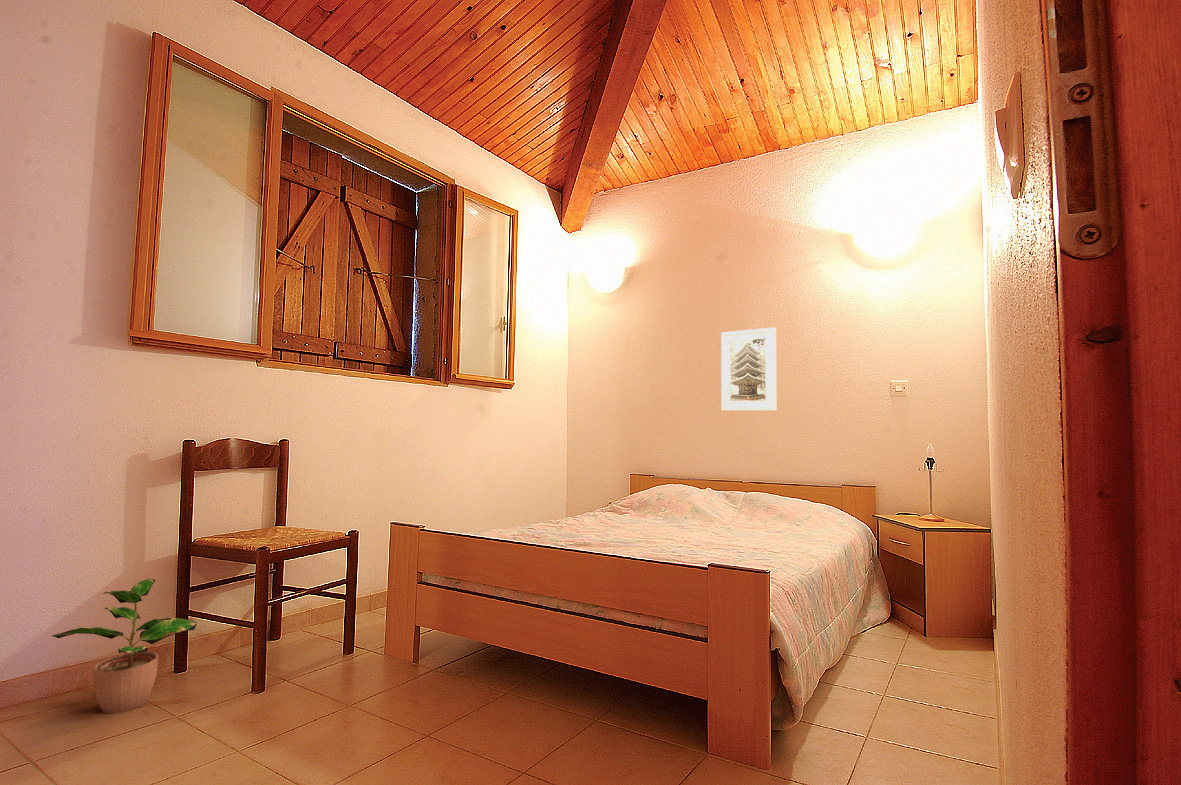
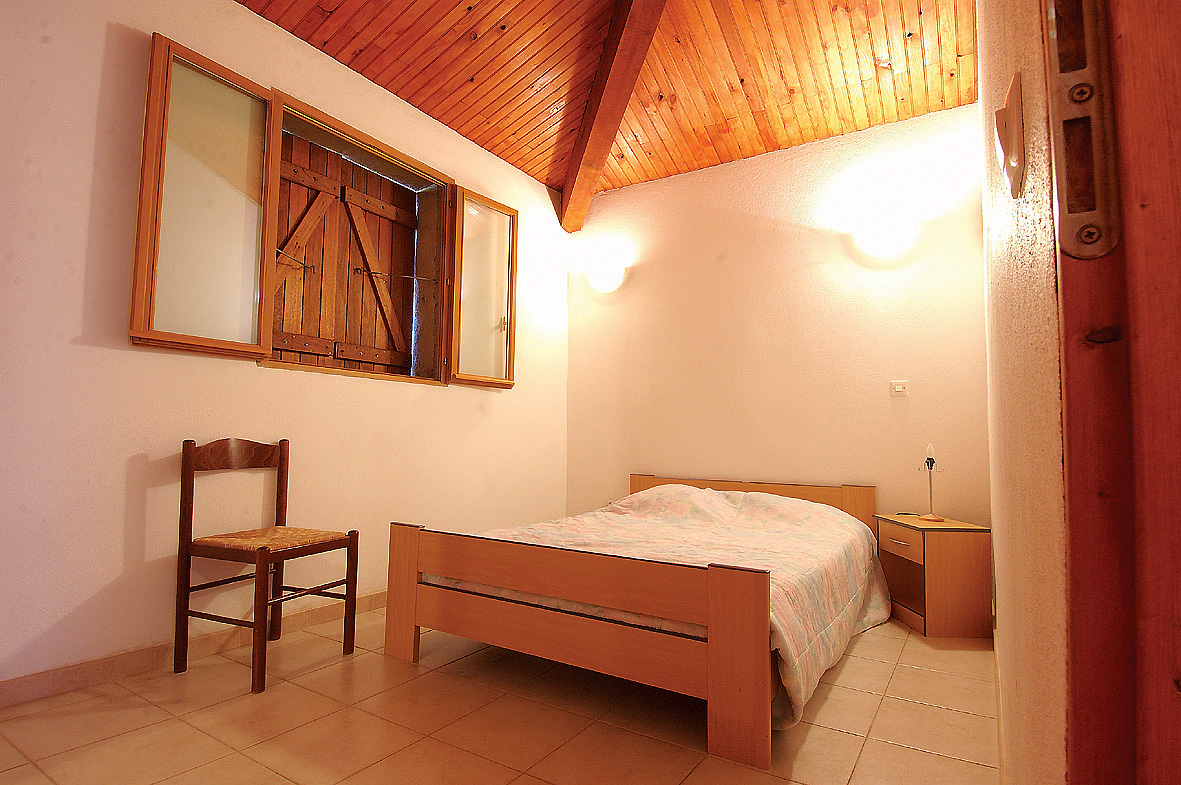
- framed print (748, 370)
- potted plant (128, 640)
